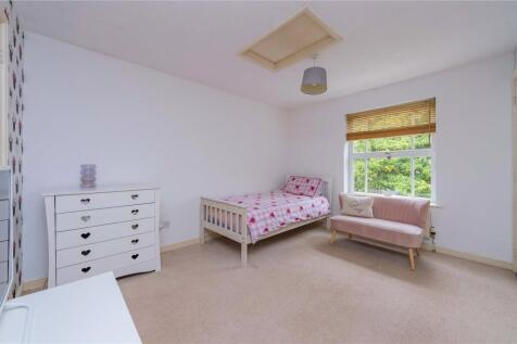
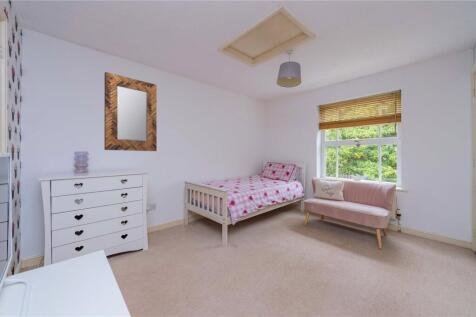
+ home mirror (132, 114)
